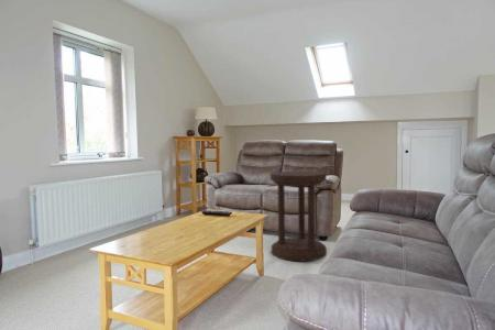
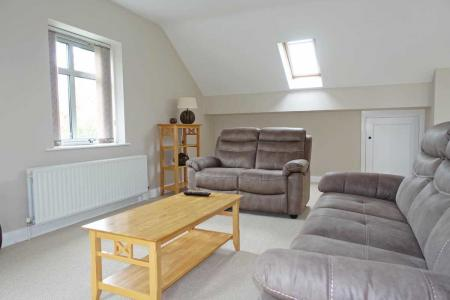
- side table (298, 212)
